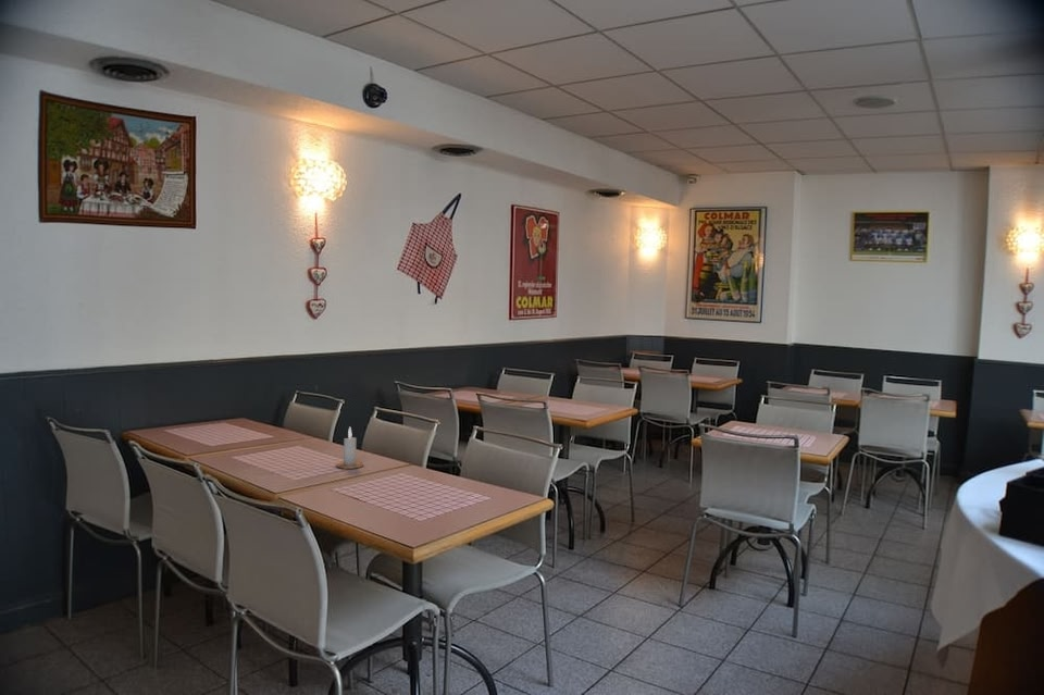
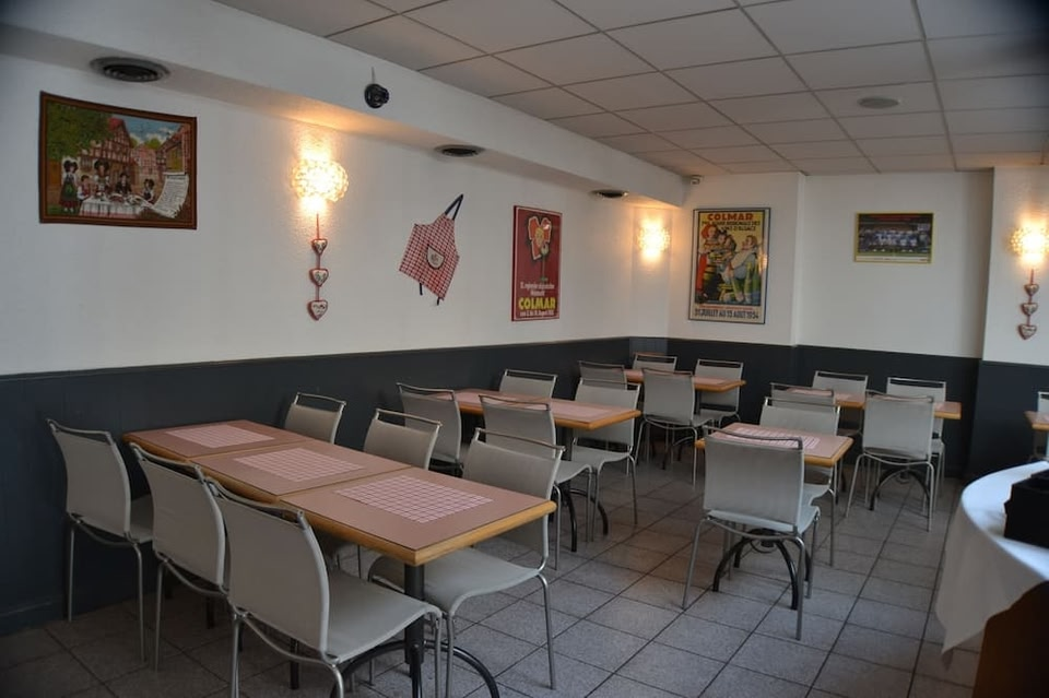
- candle (349, 446)
